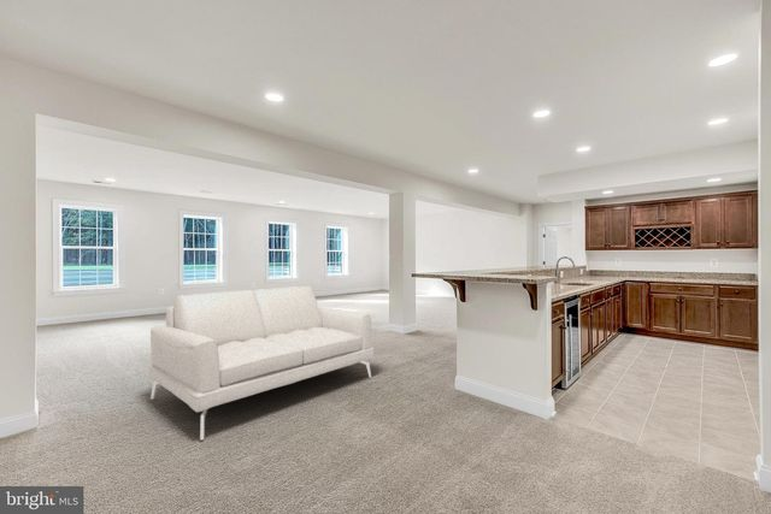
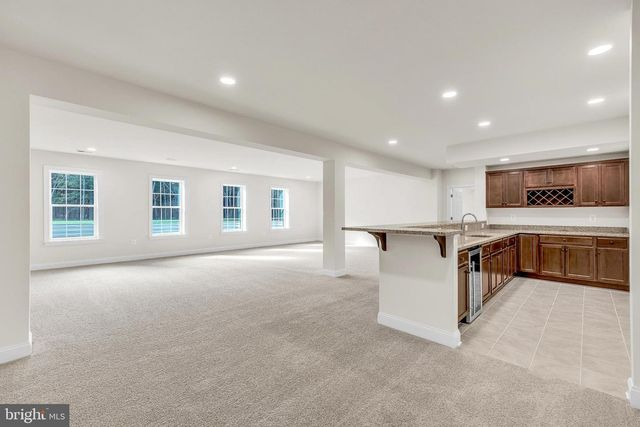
- sofa (271, 338)
